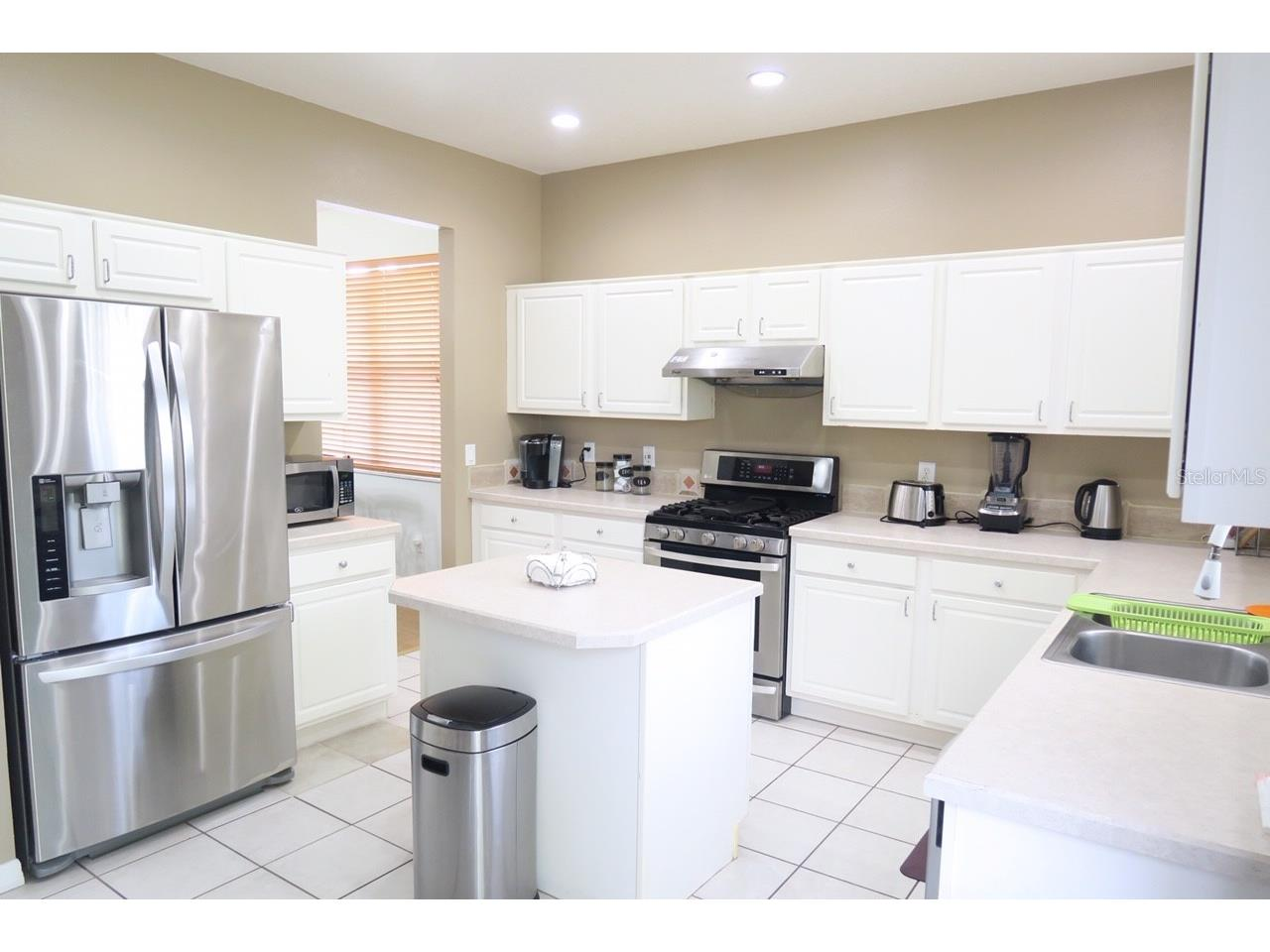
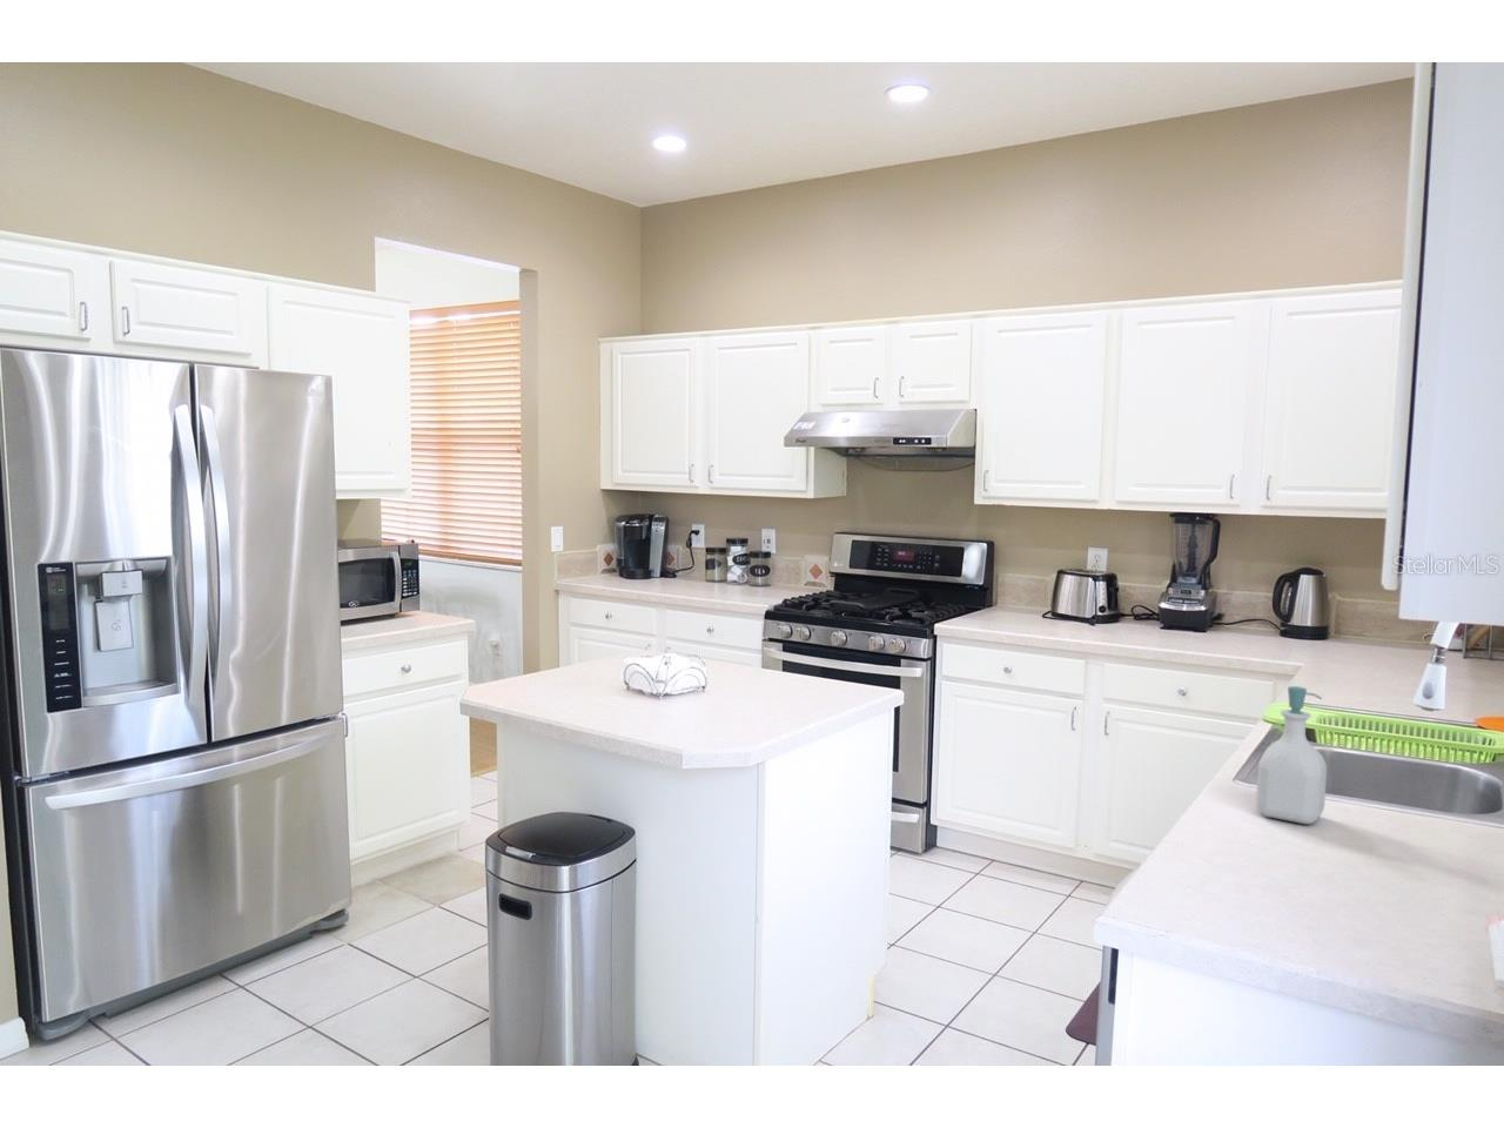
+ soap bottle (1292, 751)
